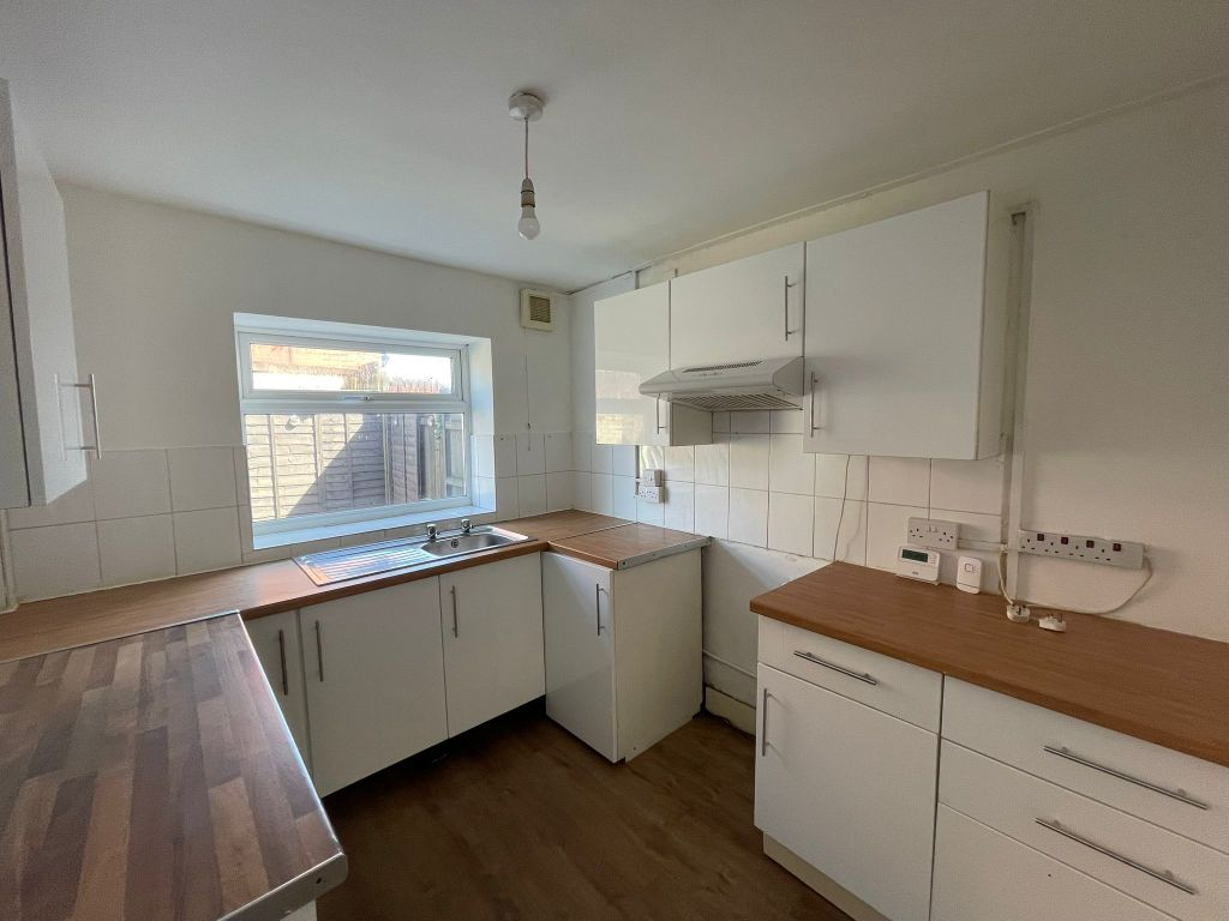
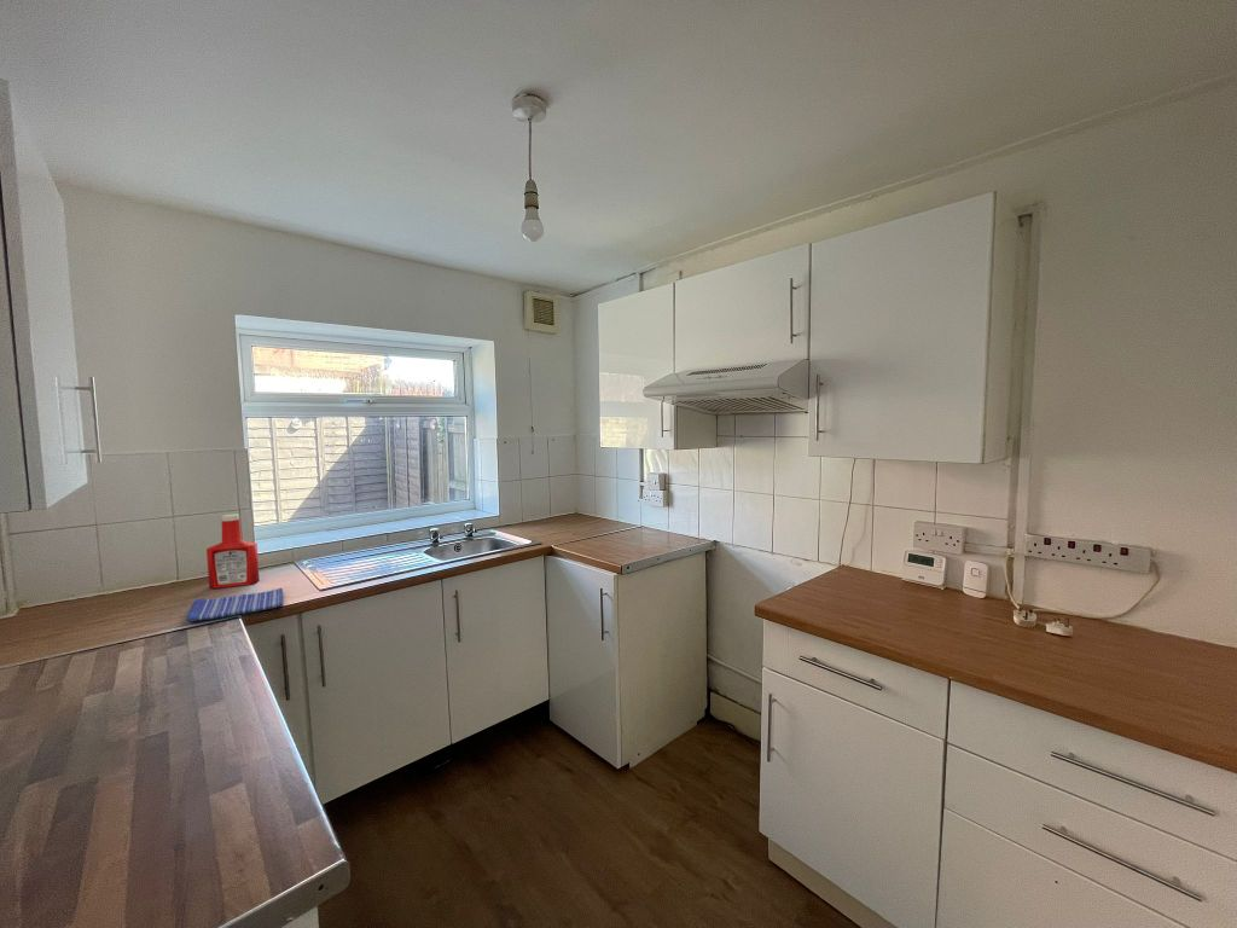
+ dish towel (238, 603)
+ soap bottle (232, 550)
